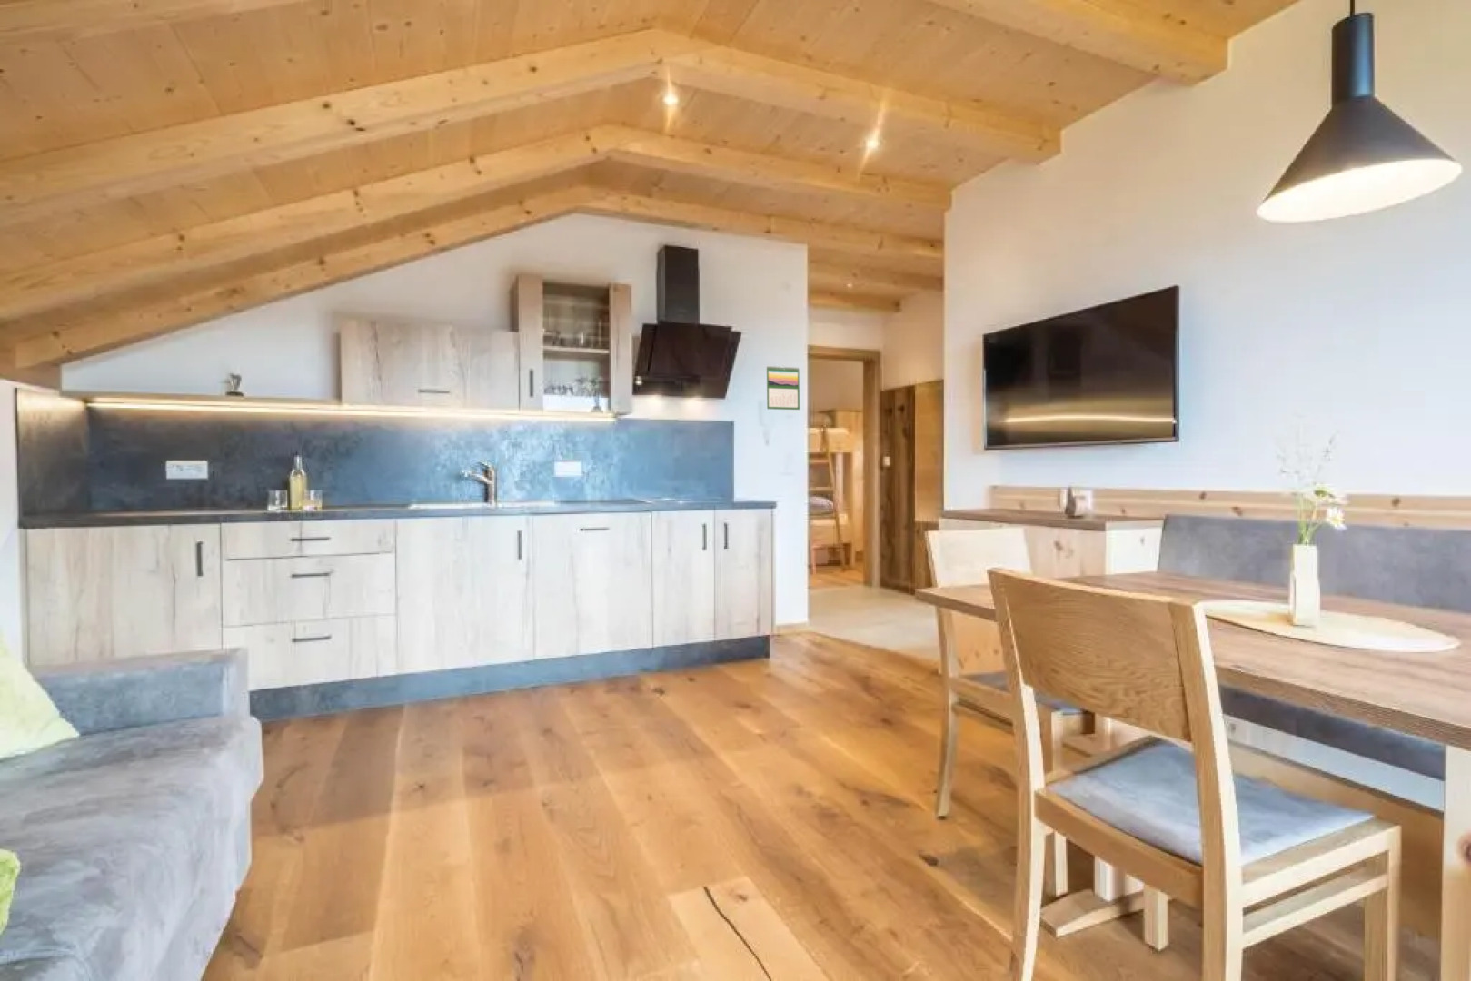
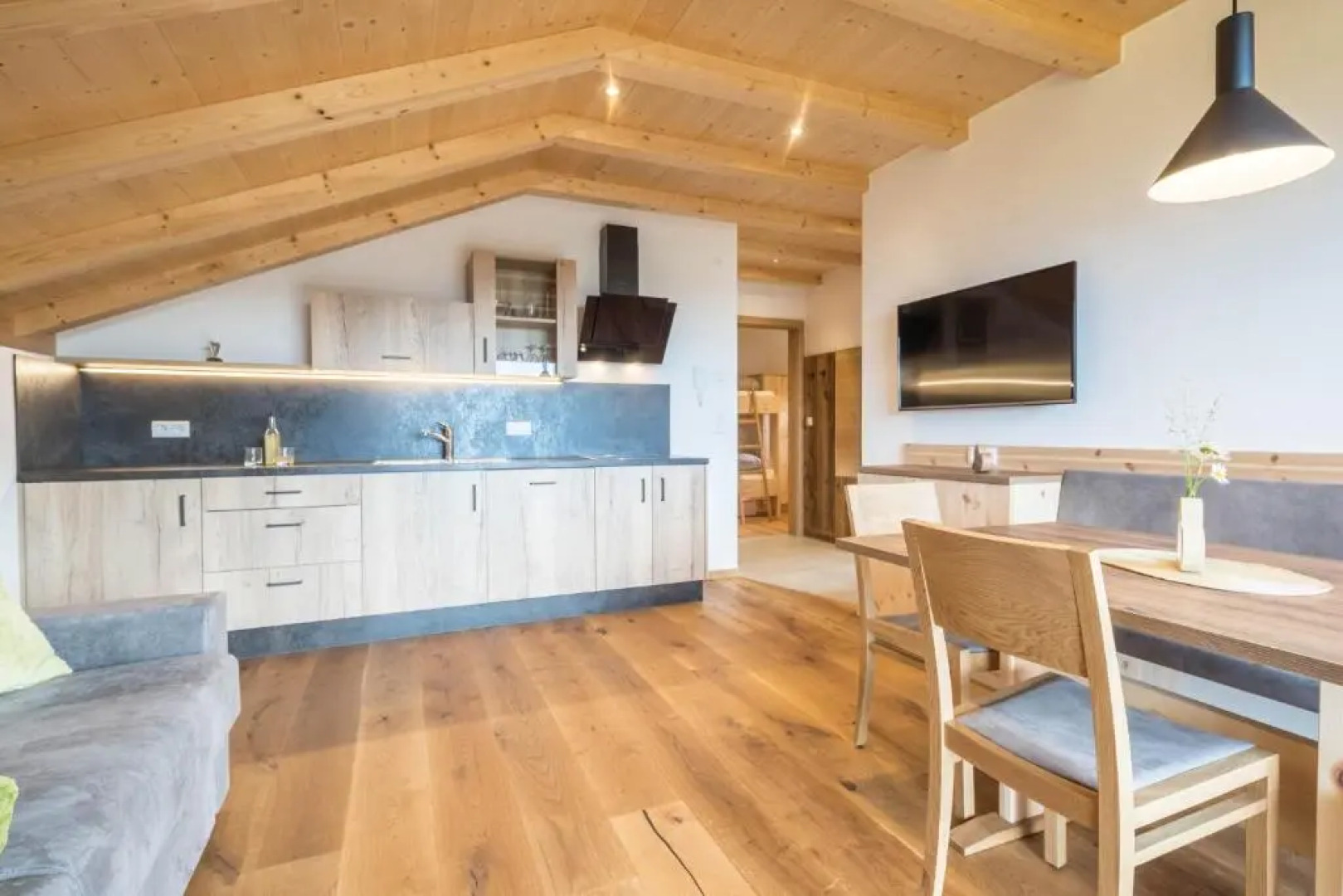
- calendar (782, 386)
